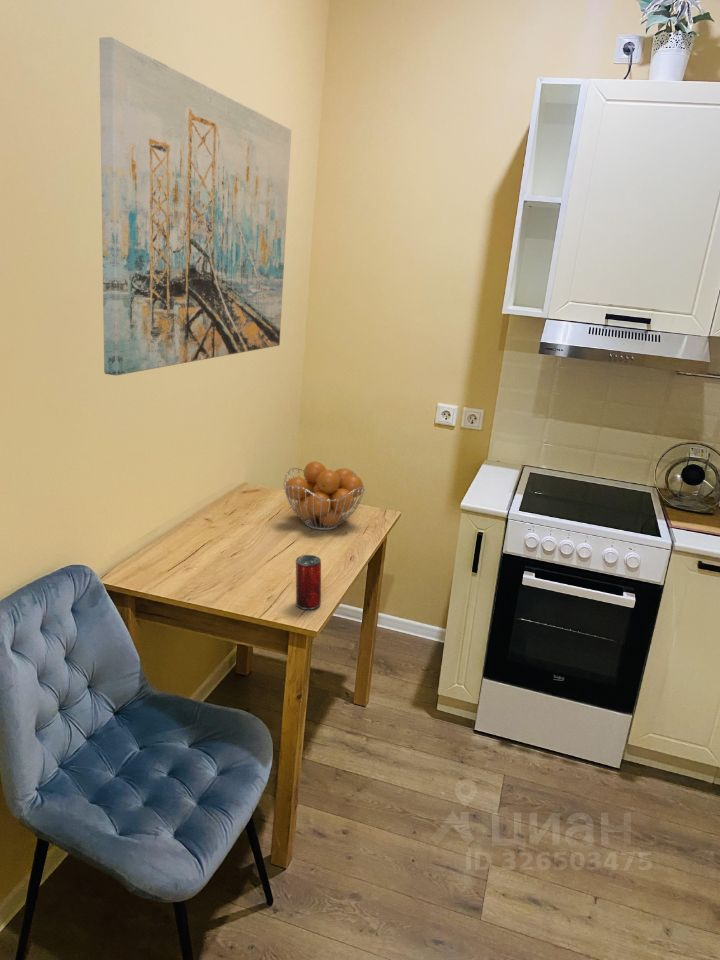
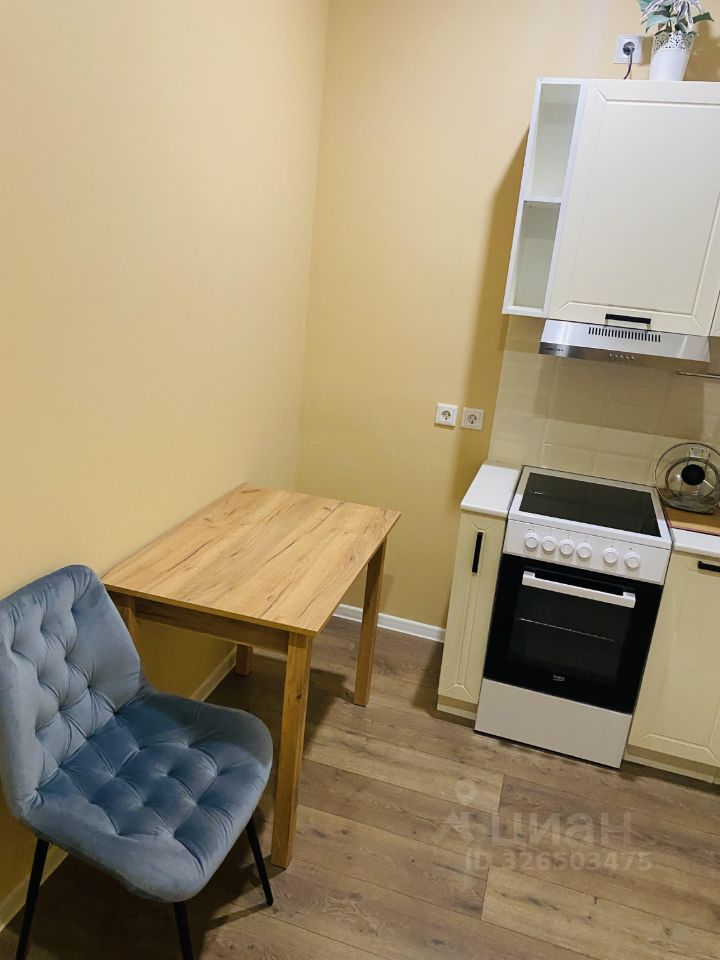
- beverage can (308, 582)
- fruit basket (323, 495)
- wall art (213, 231)
